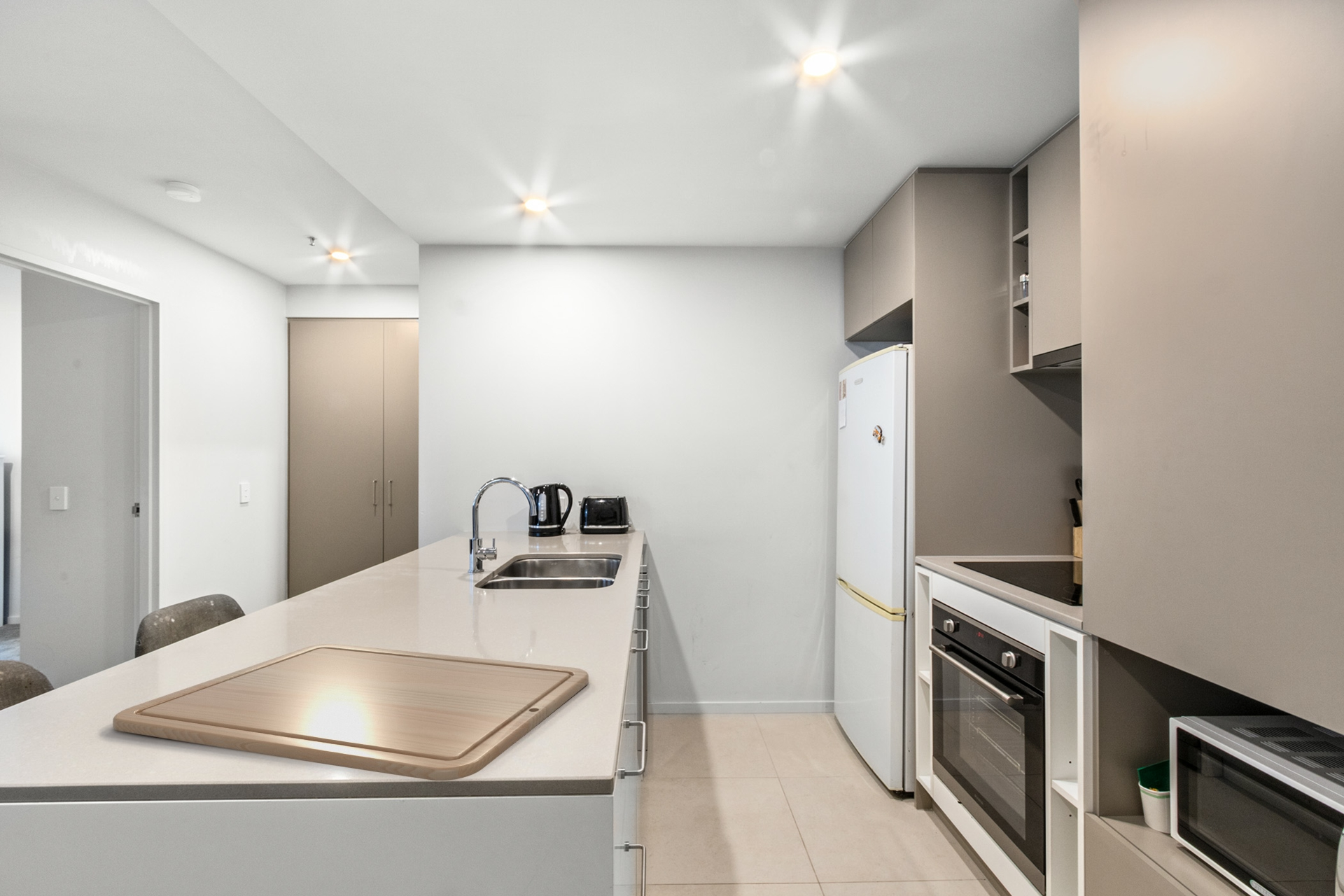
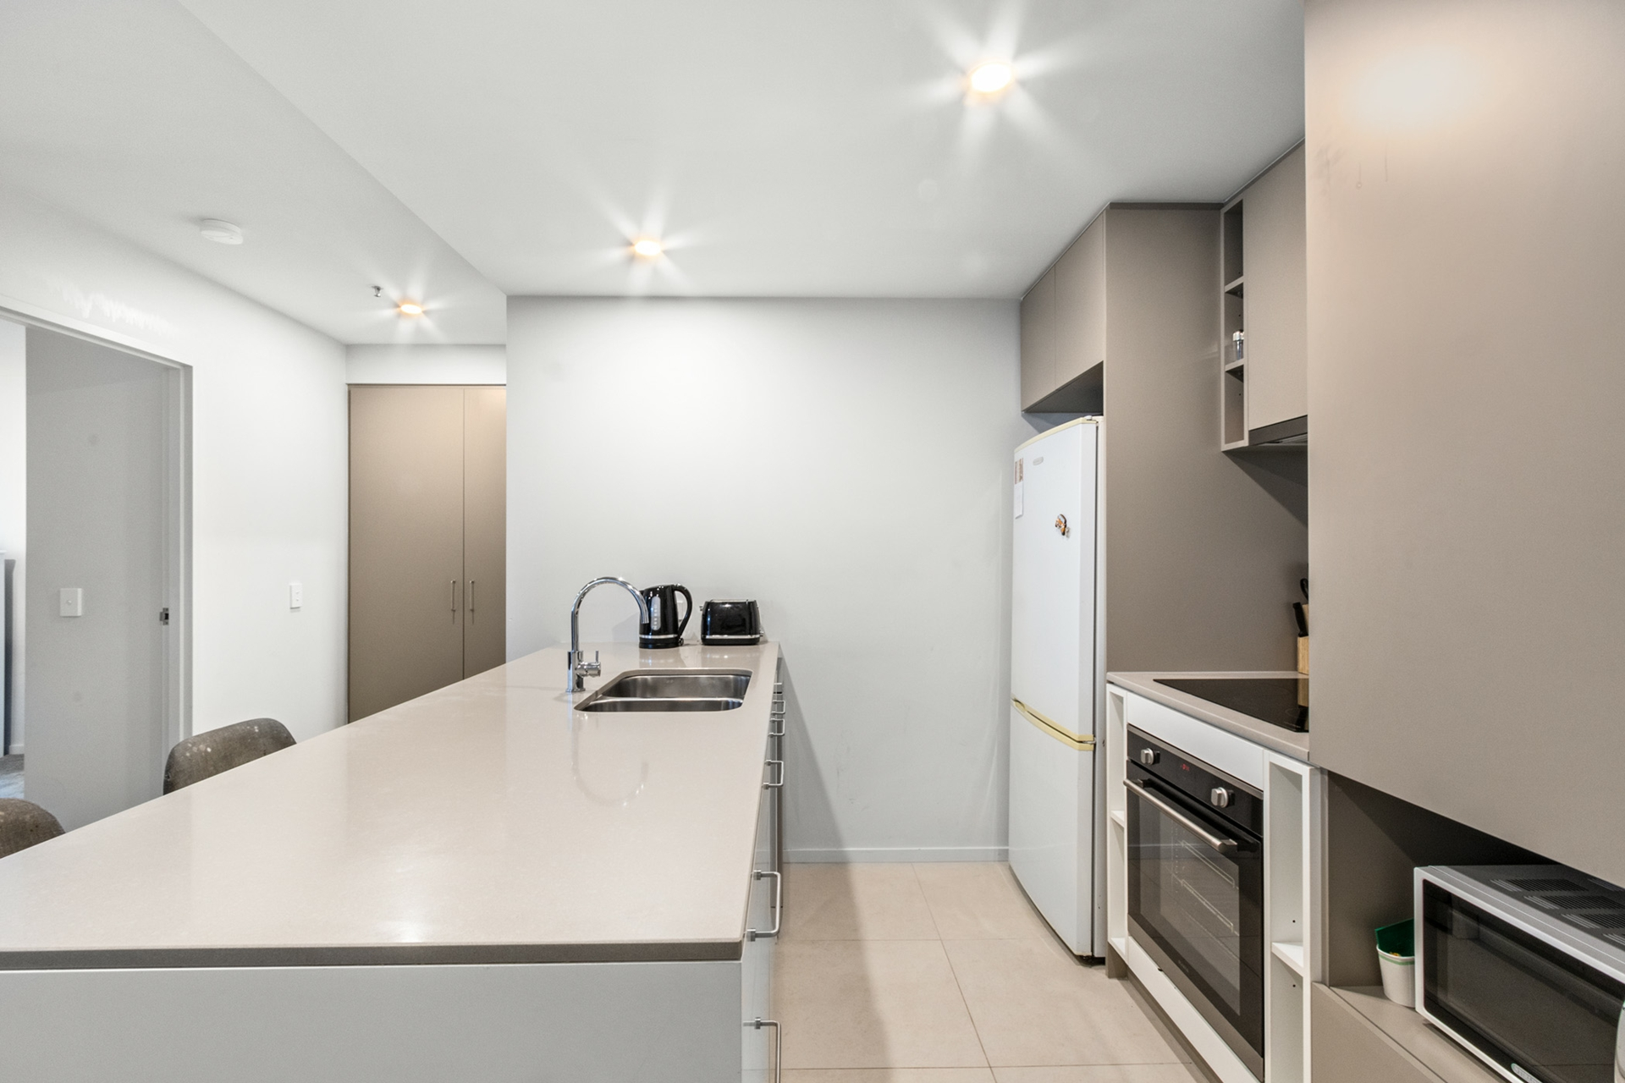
- chopping board (372, 695)
